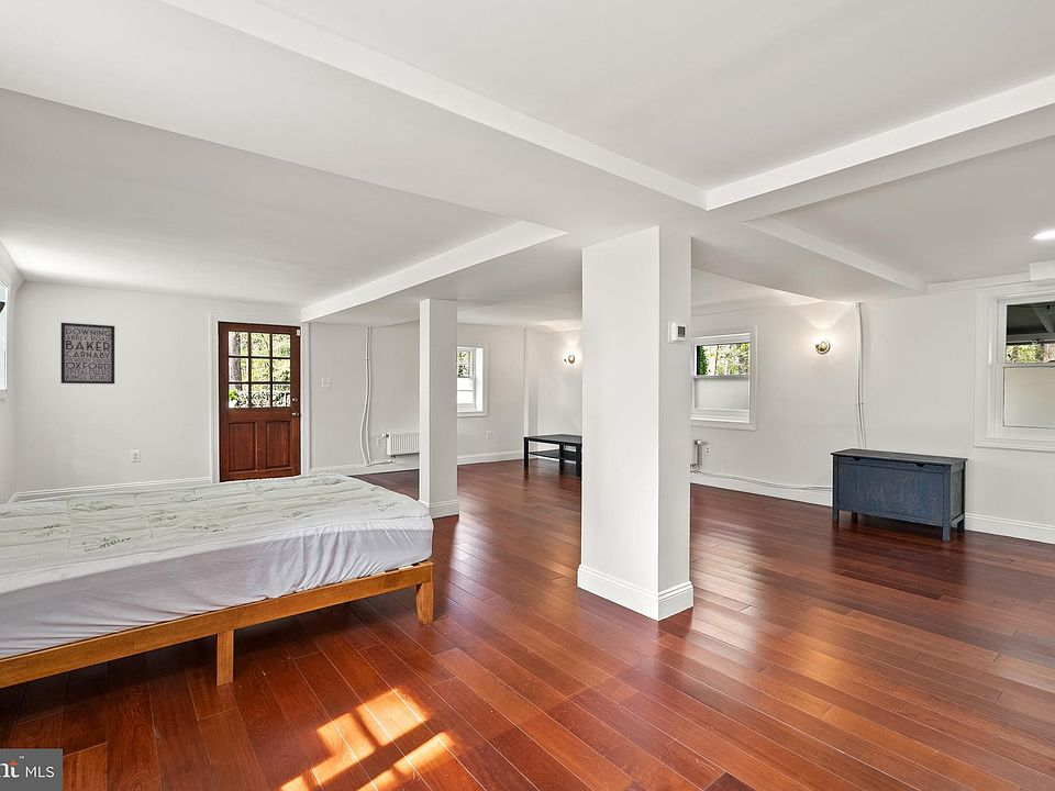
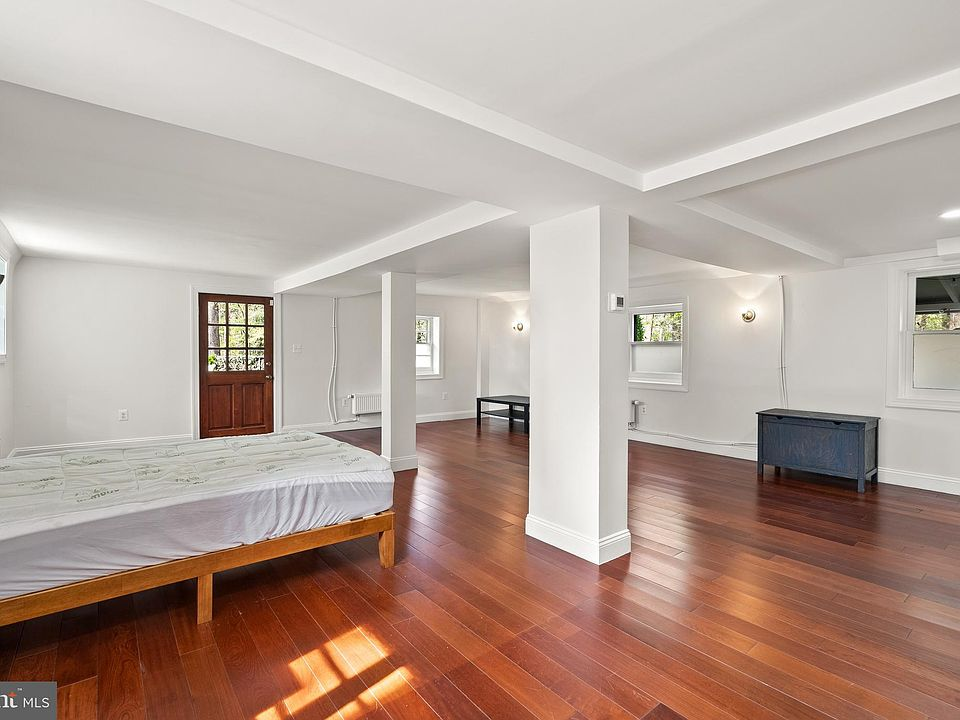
- wall art (88, 354)
